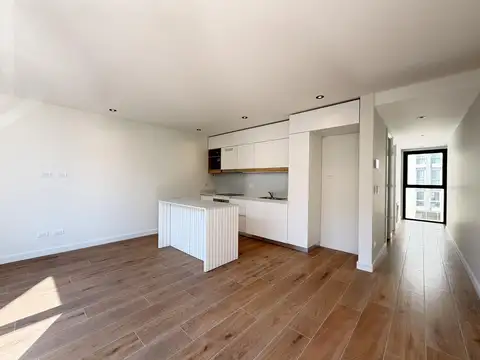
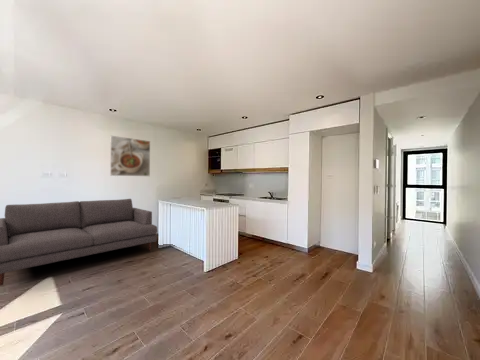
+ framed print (131, 157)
+ sofa (84, 229)
